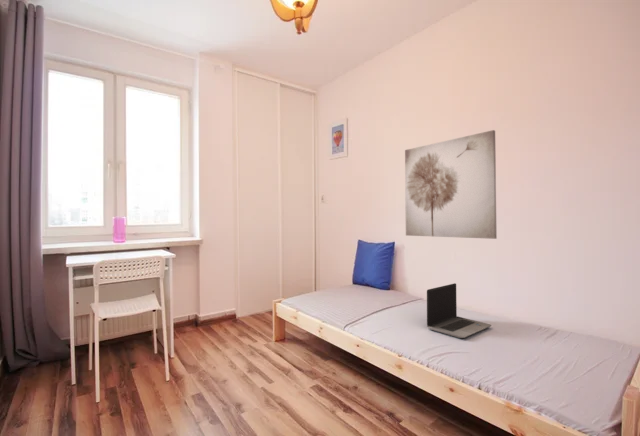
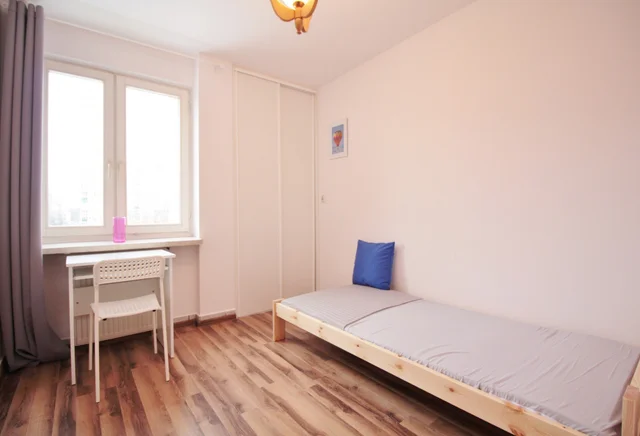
- wall art (445, 189)
- laptop computer (456, 308)
